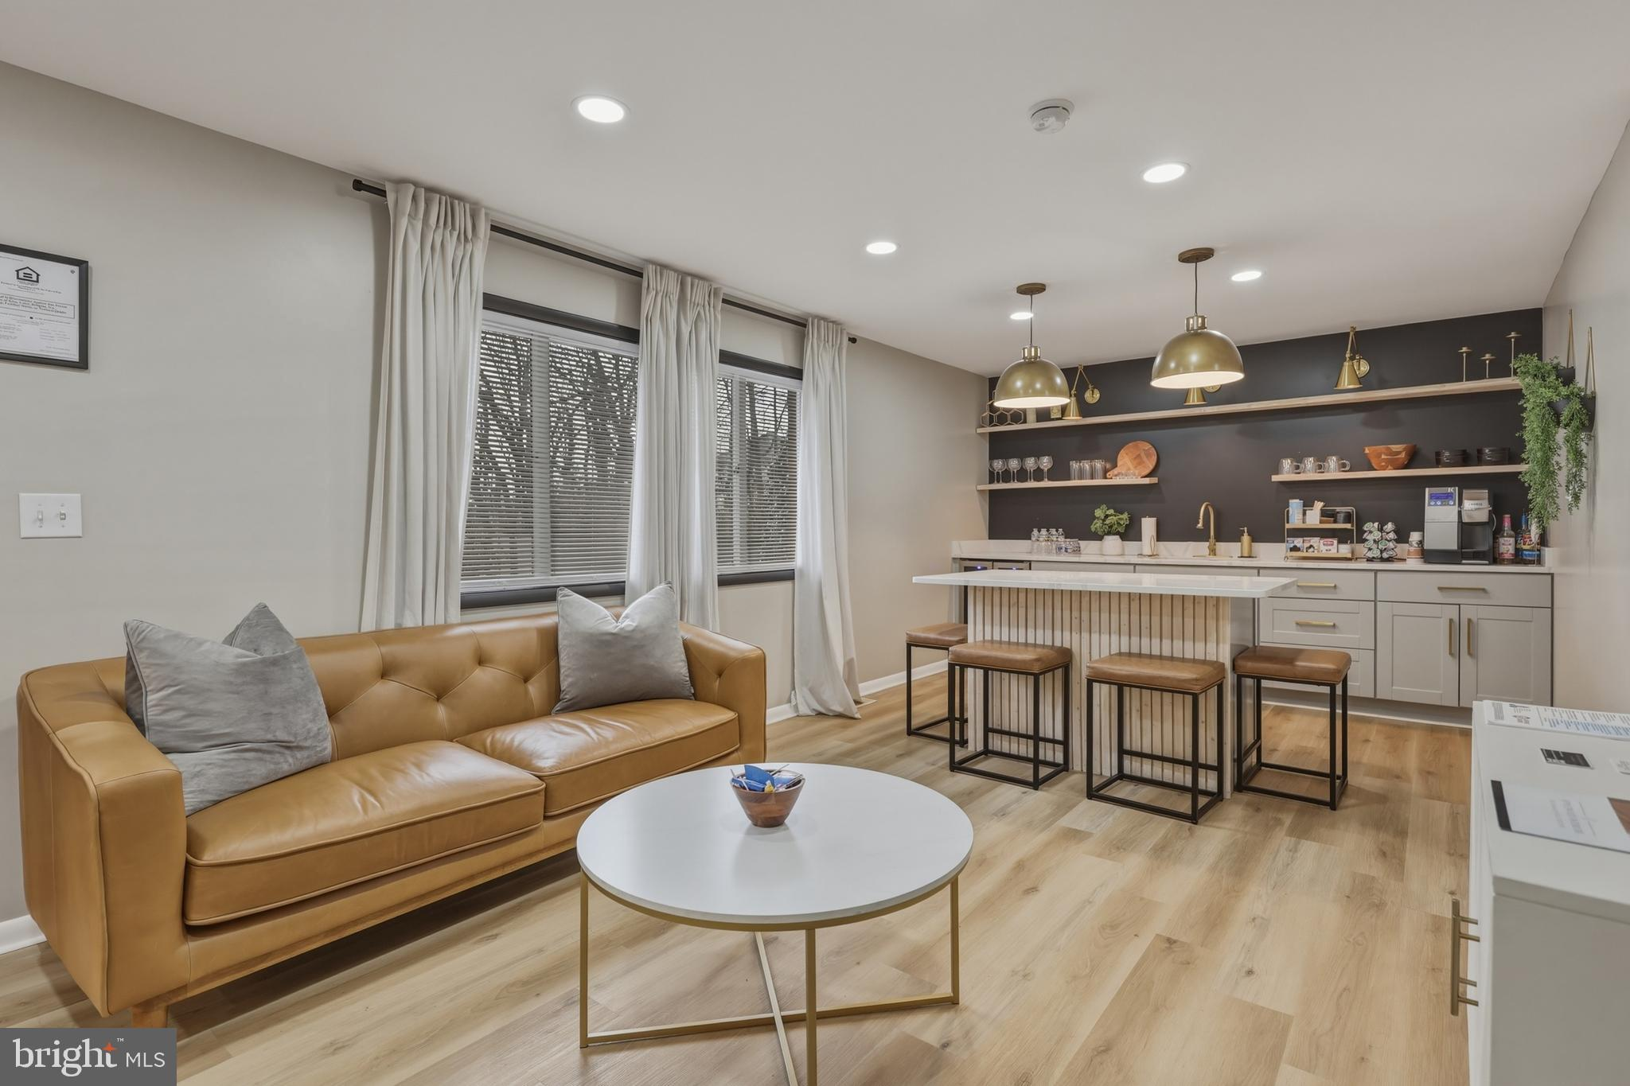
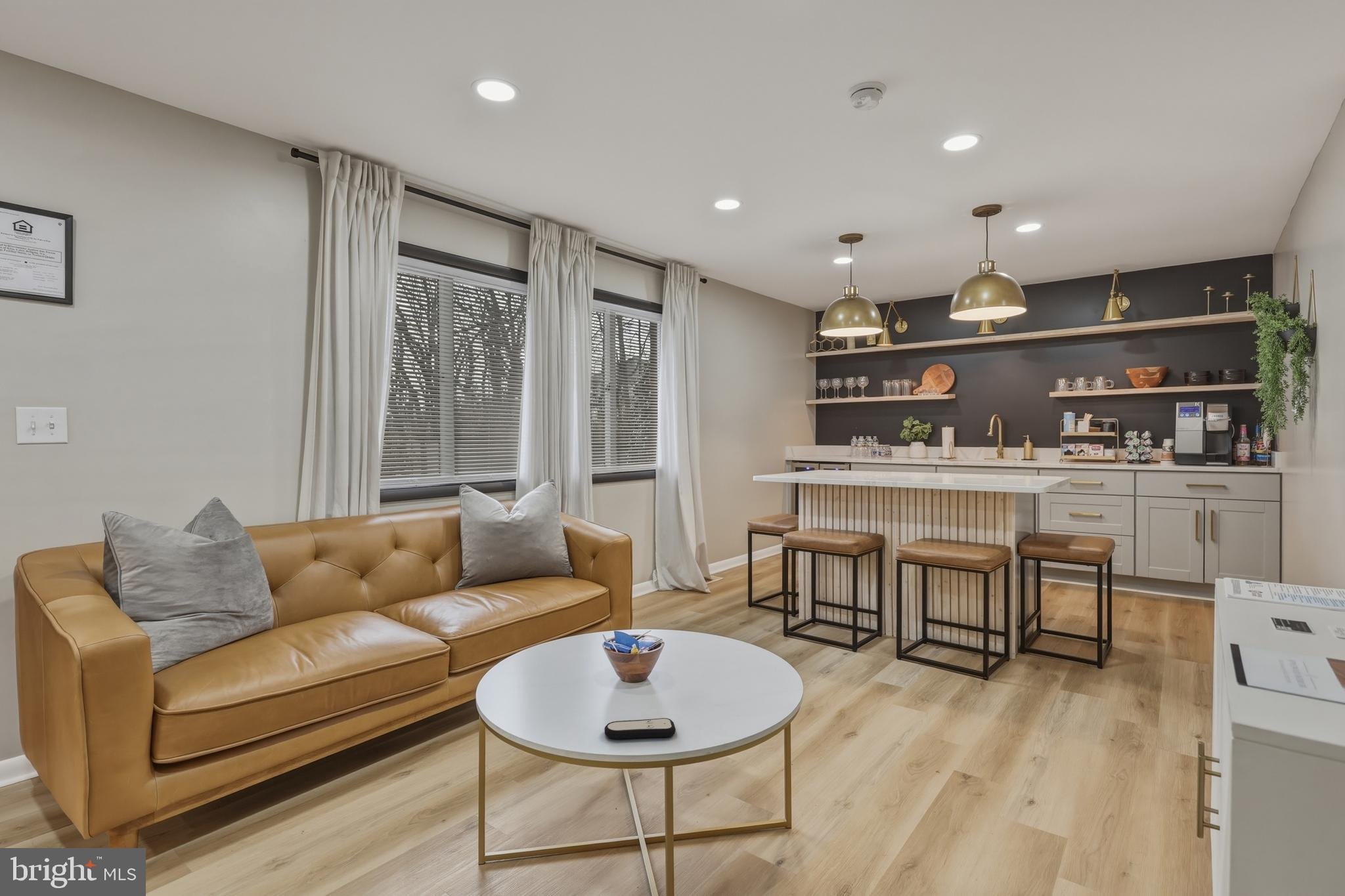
+ remote control (640, 728)
